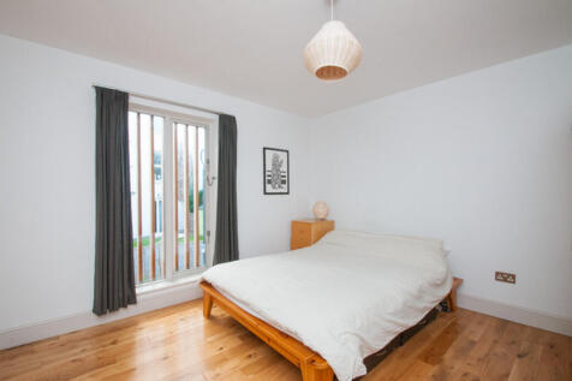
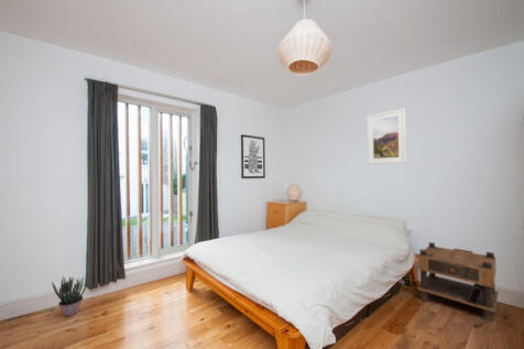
+ nightstand (456, 275)
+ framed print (385, 138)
+ potted plant (69, 295)
